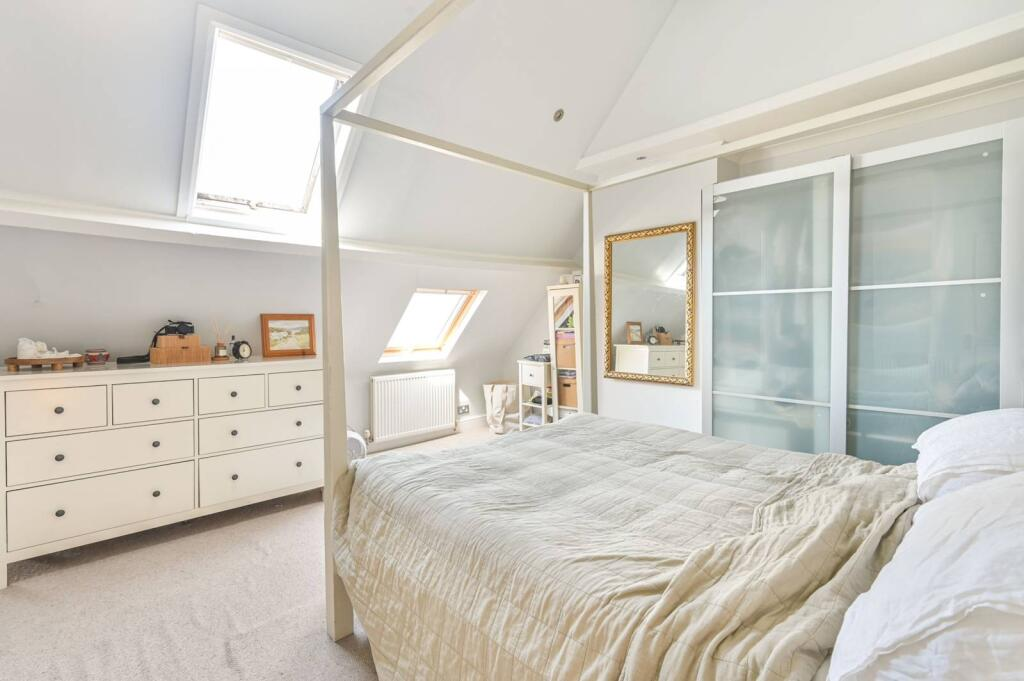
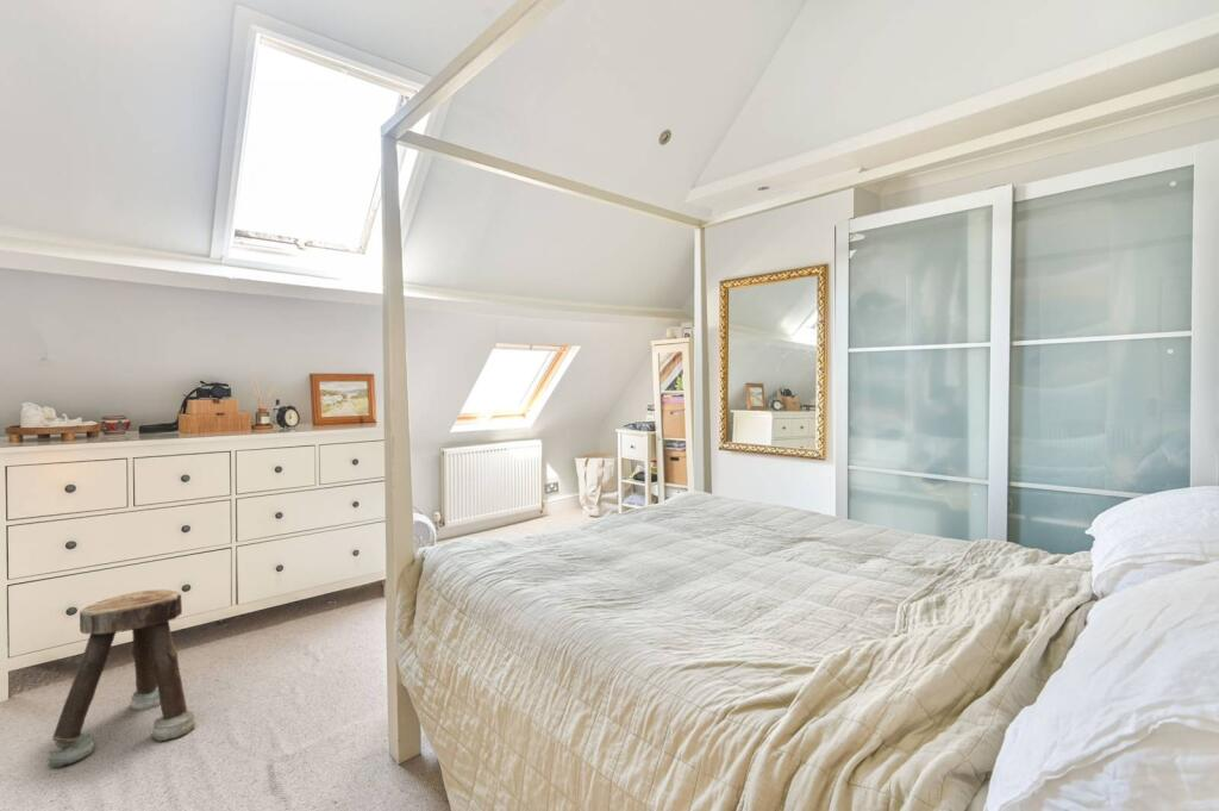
+ stool (133, 657)
